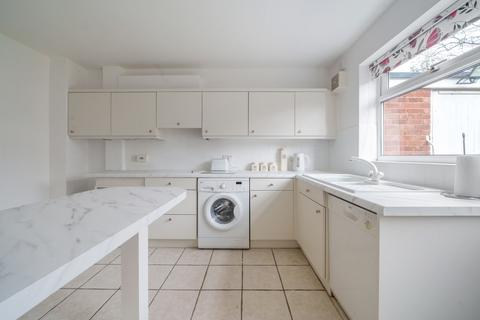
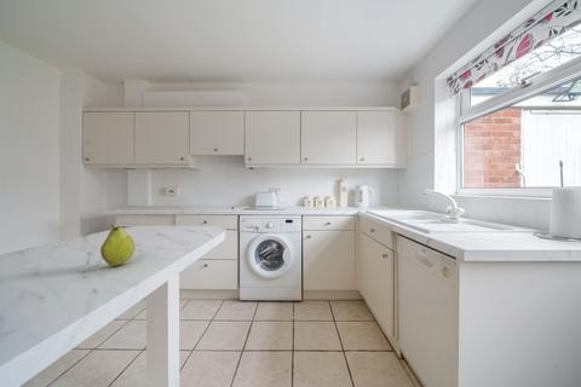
+ fruit (117, 244)
